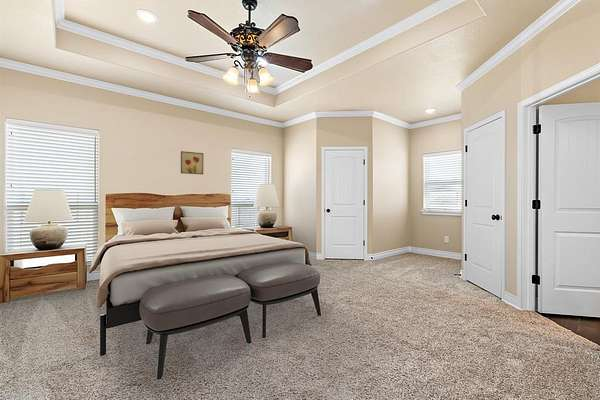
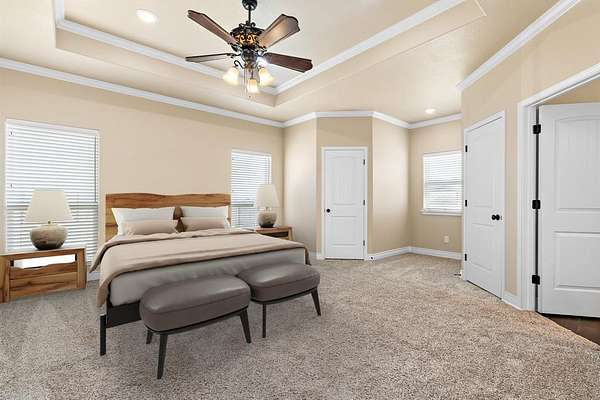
- wall art (192, 163)
